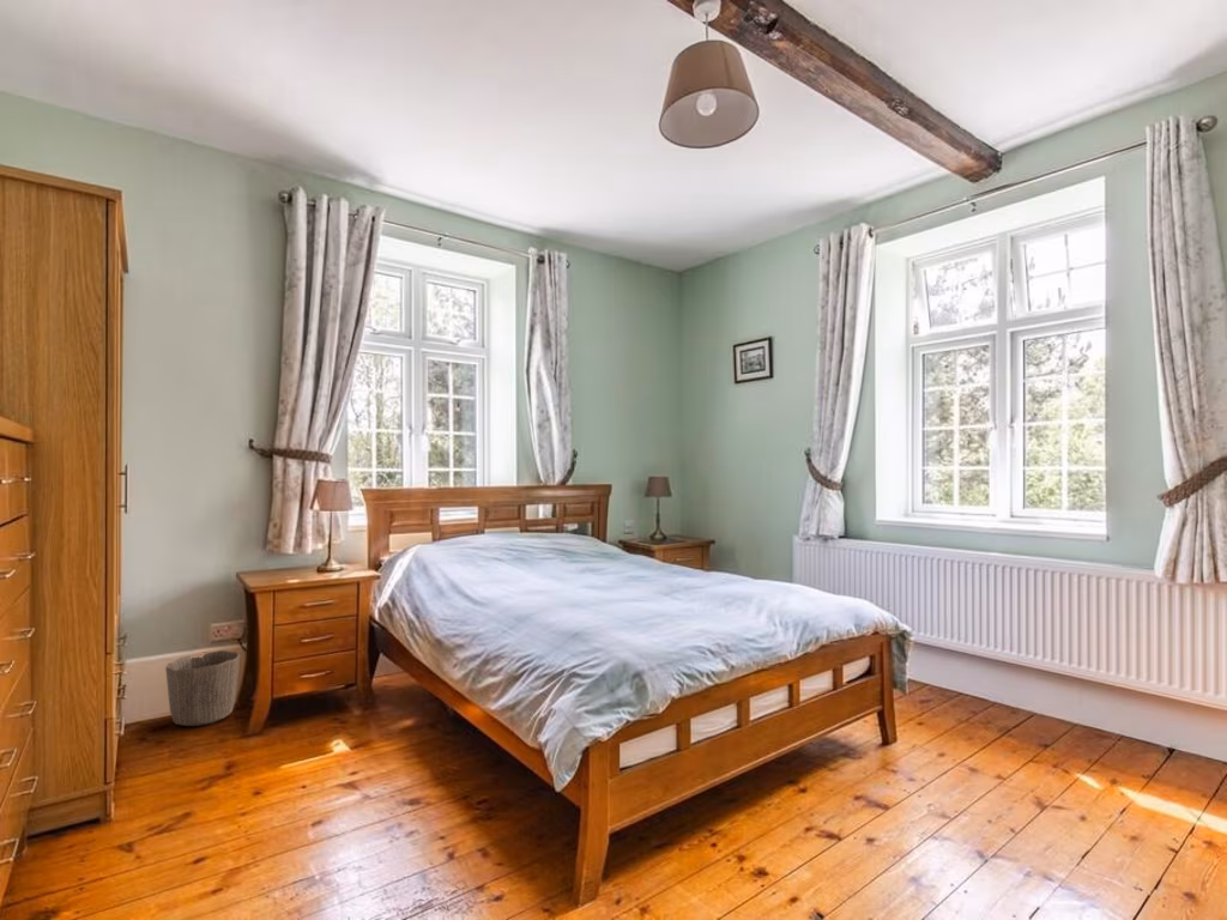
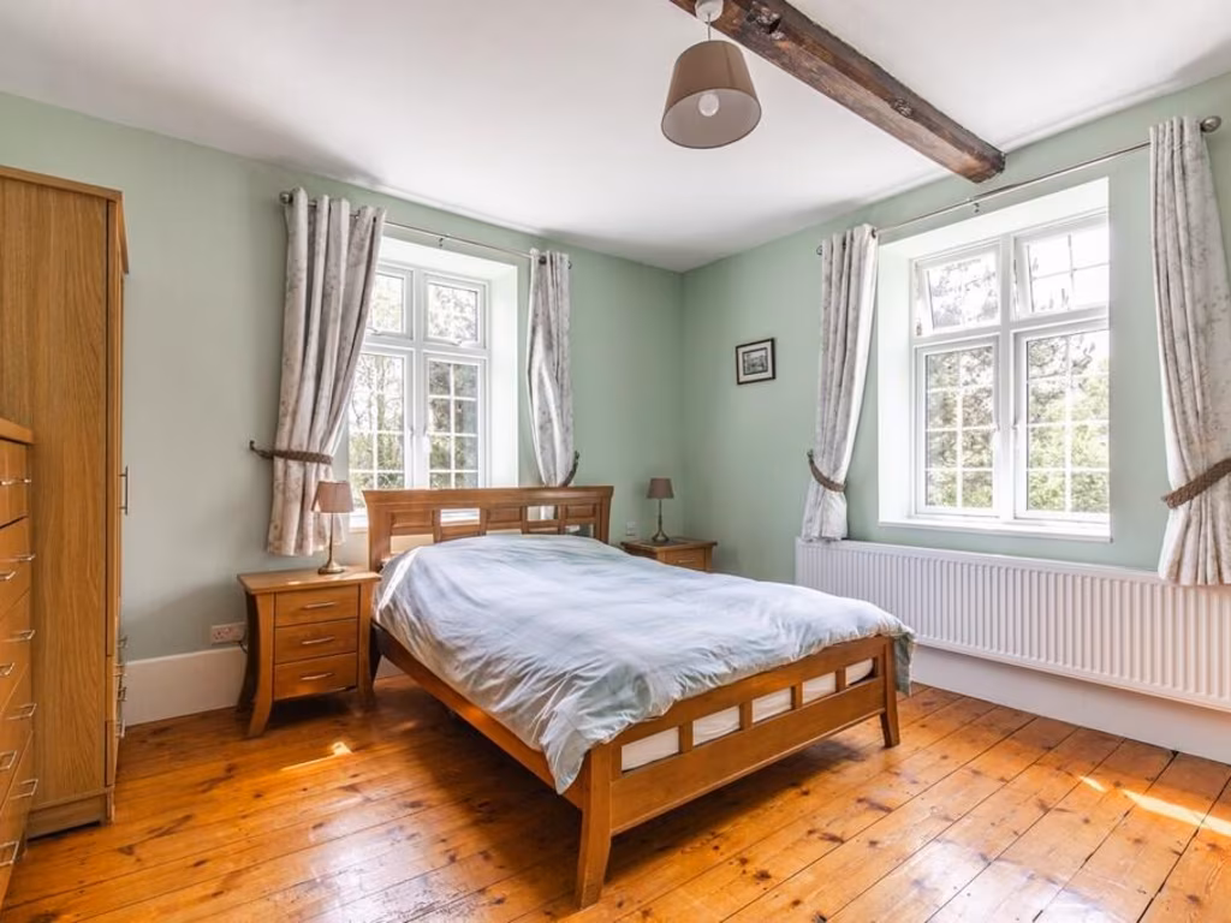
- waste basket (204, 688)
